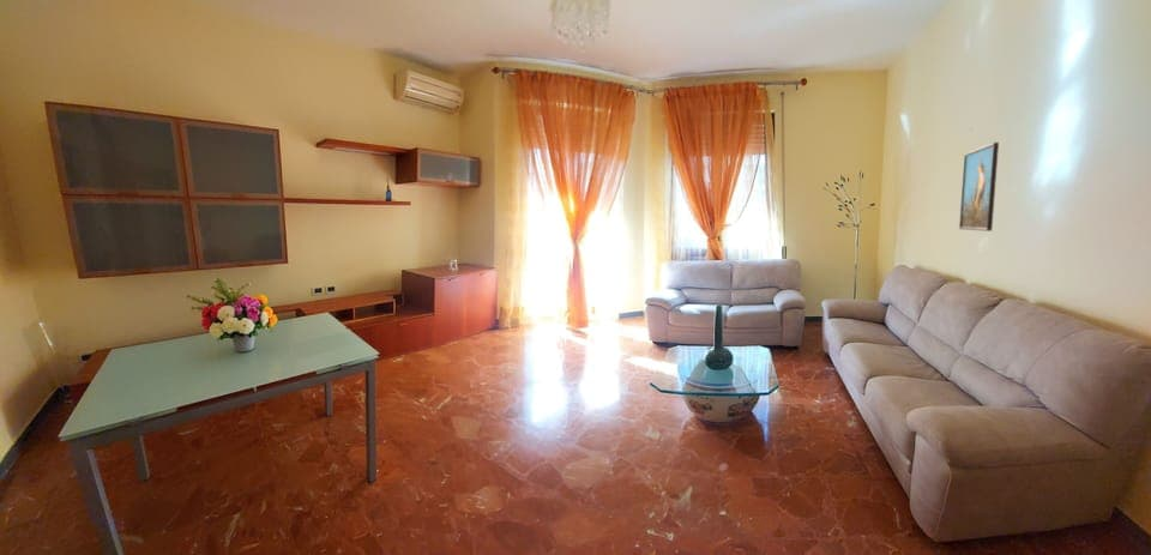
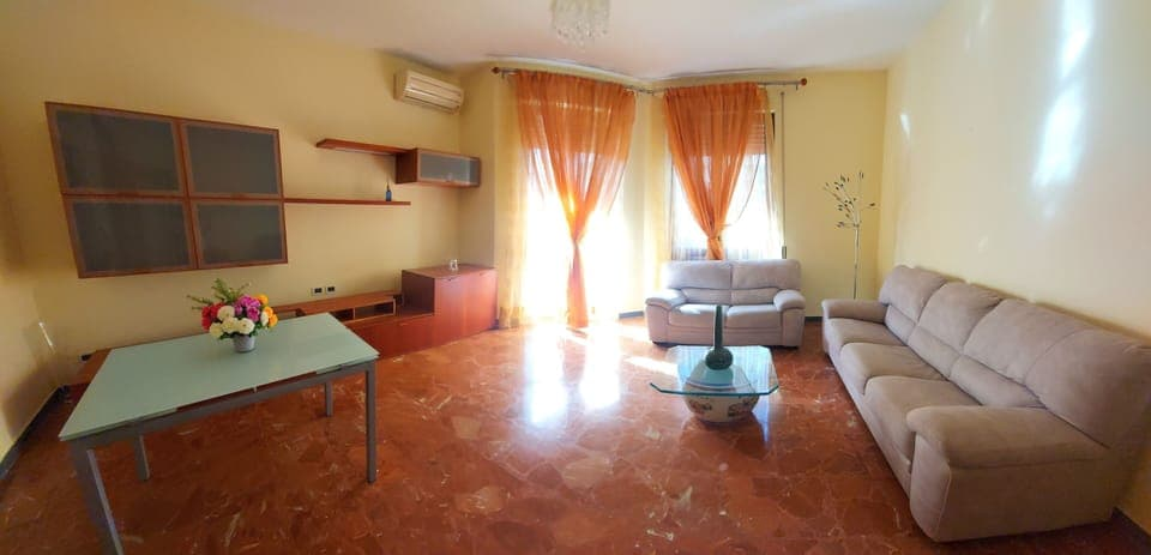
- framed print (977, 189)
